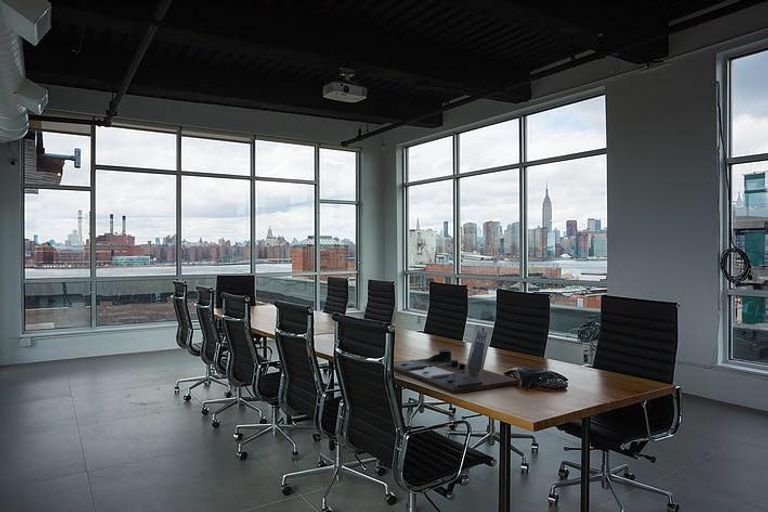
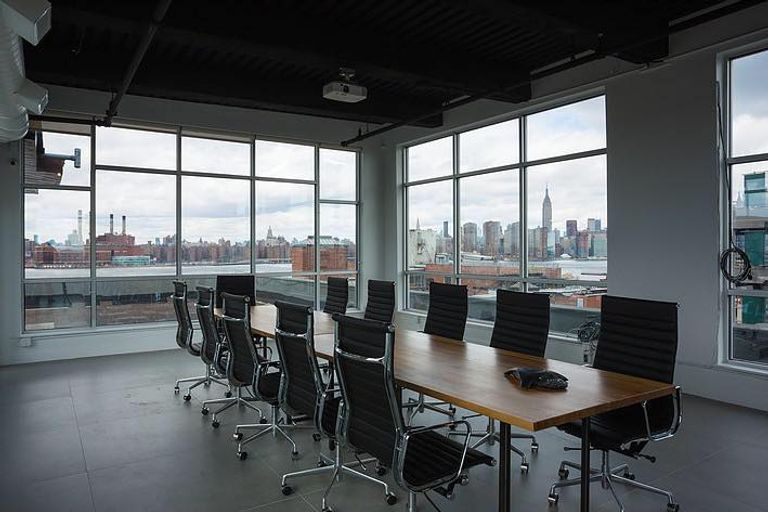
- desk organizer (446, 349)
